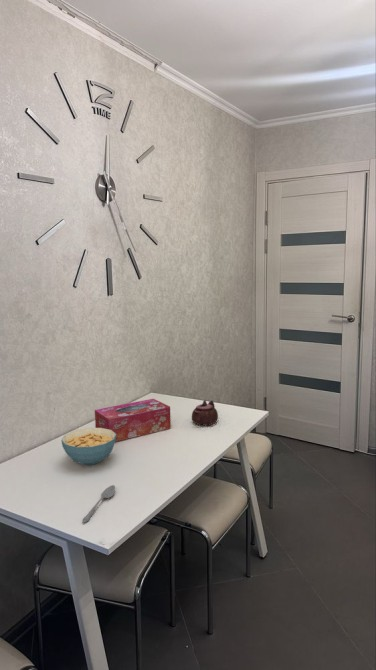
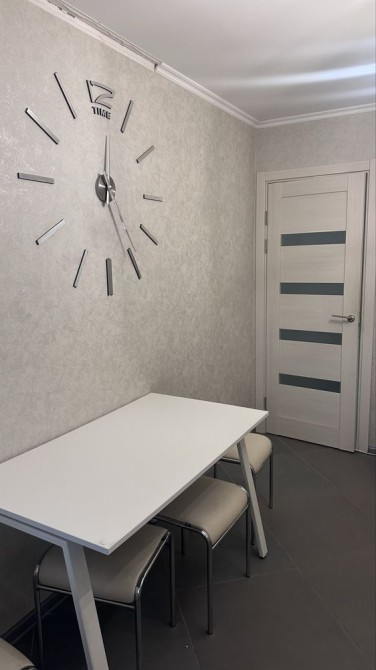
- tissue box (133, 419)
- teapot (205, 411)
- spoon (98, 502)
- cereal bowl (89, 449)
